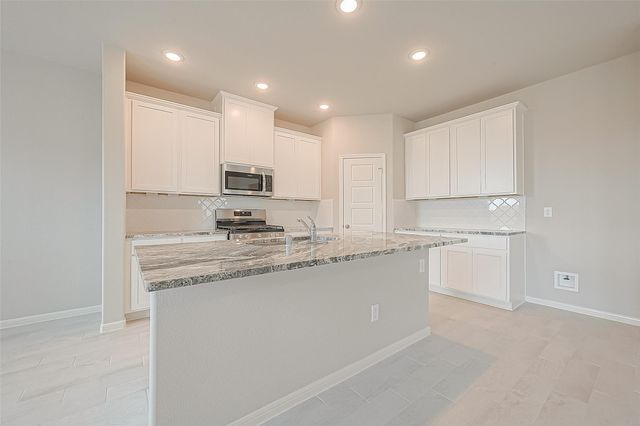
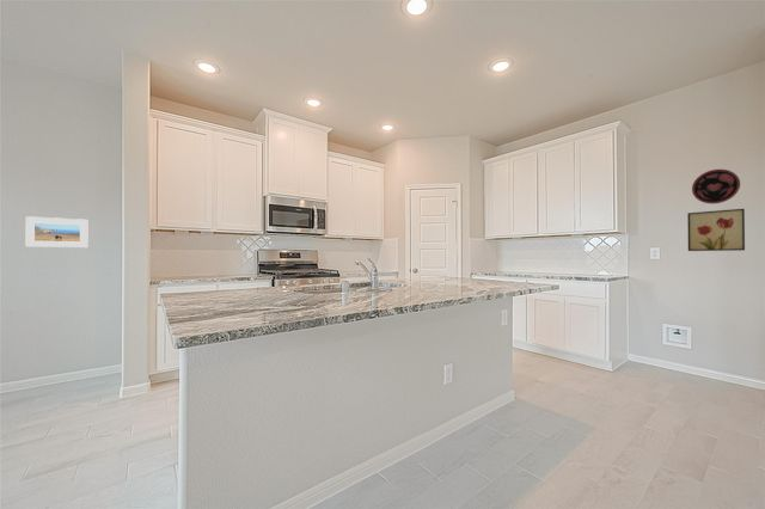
+ plate (715, 186)
+ wall art (715, 231)
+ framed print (57, 232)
